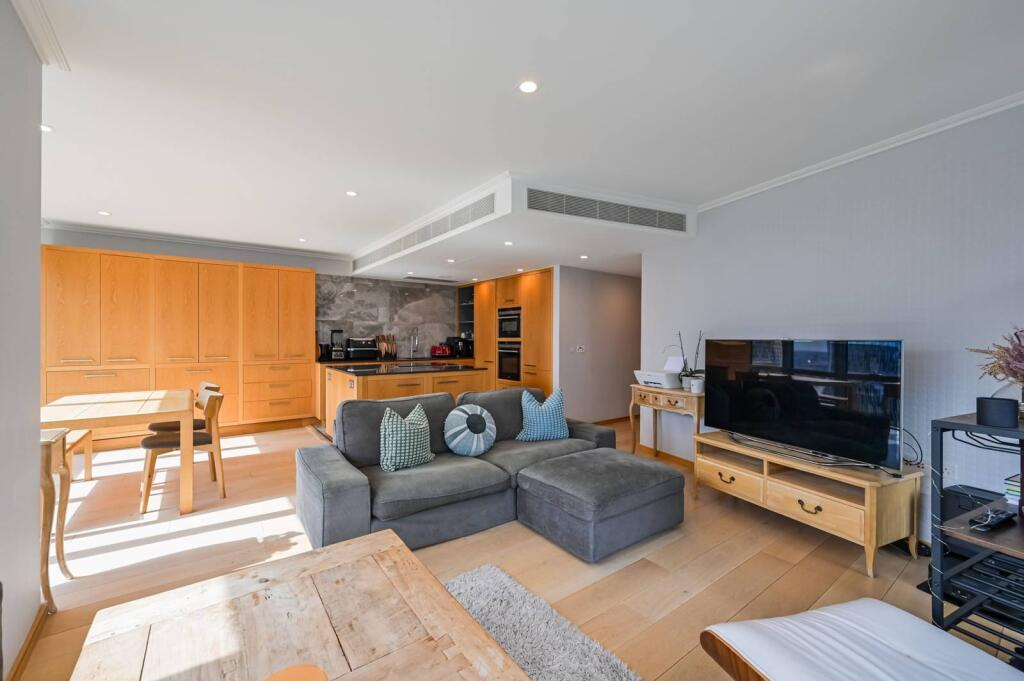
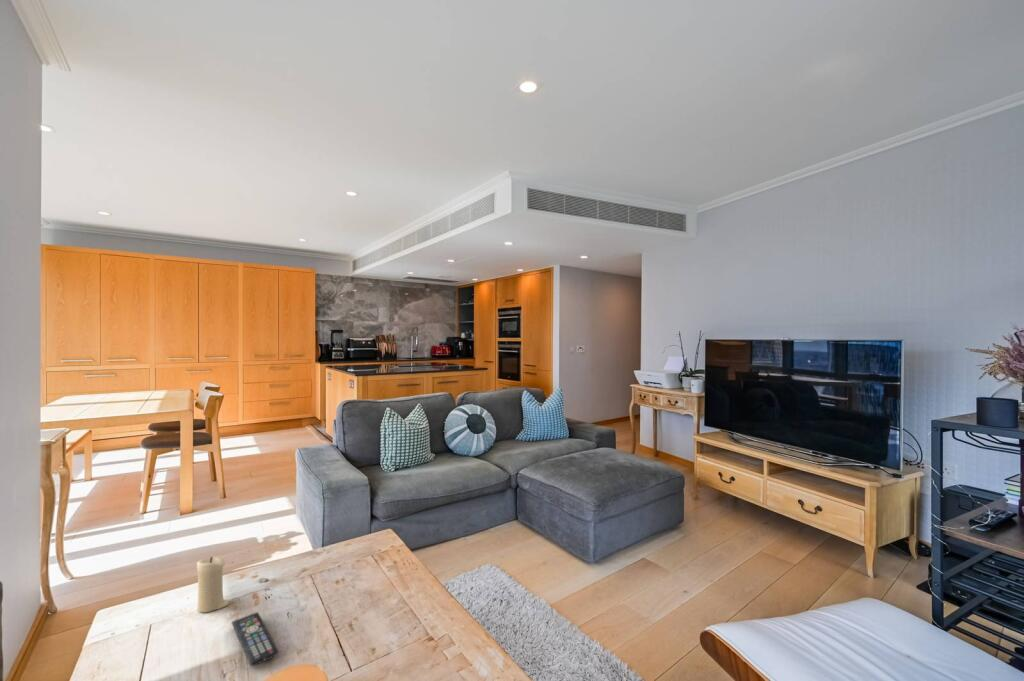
+ candle (212, 581)
+ remote control (253, 636)
